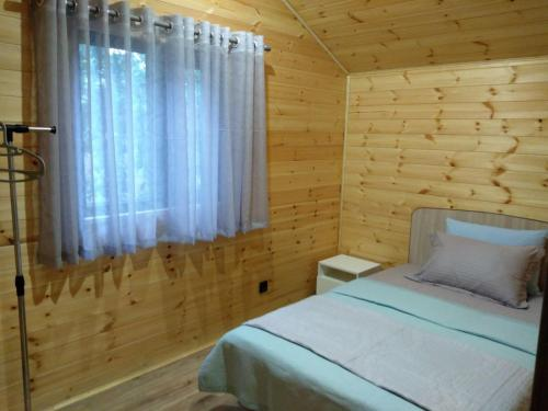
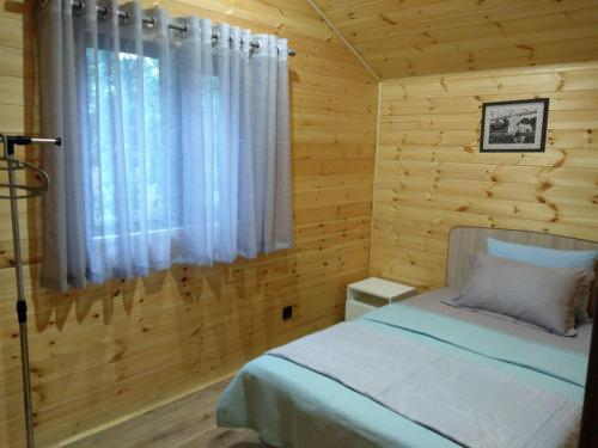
+ picture frame (512, 127)
